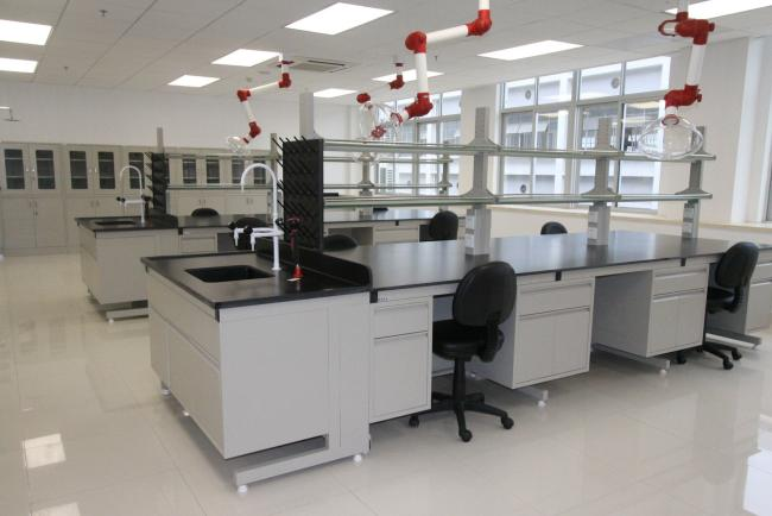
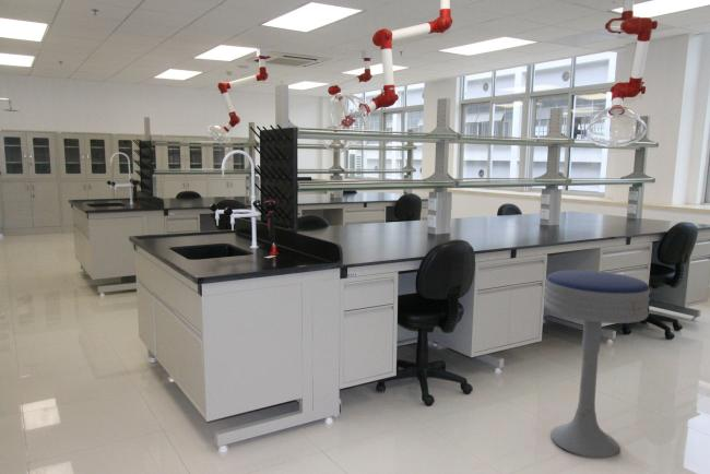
+ bar stool (590, 359)
